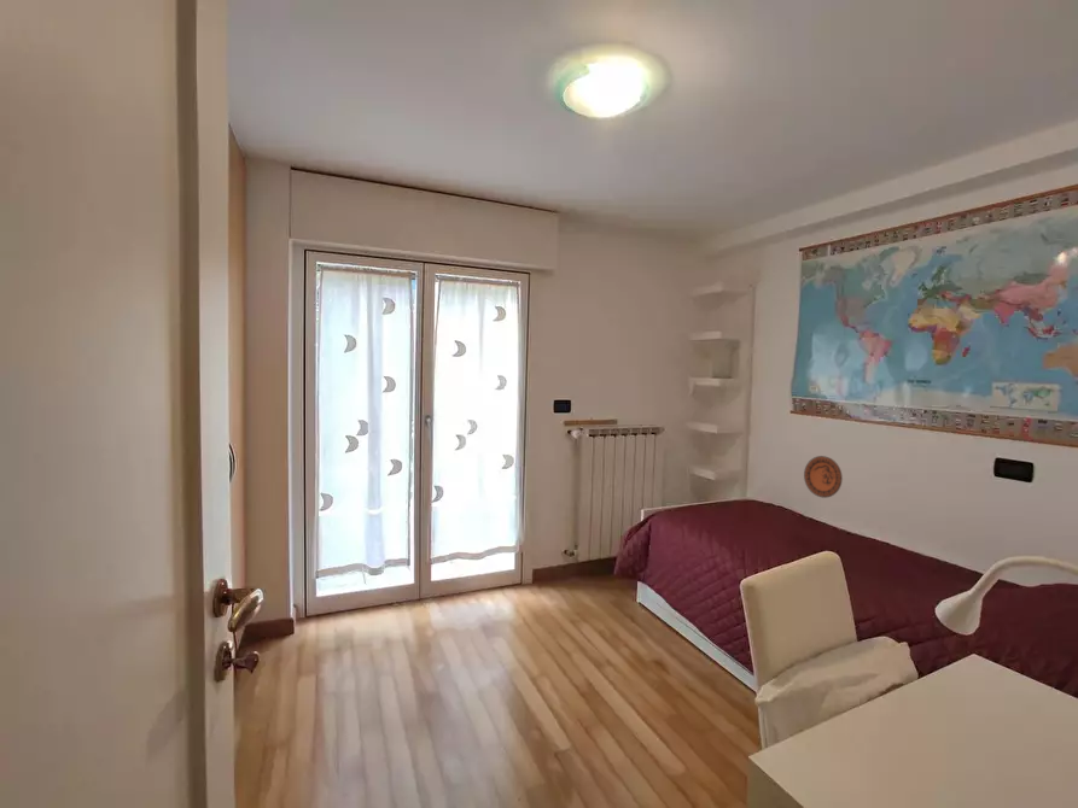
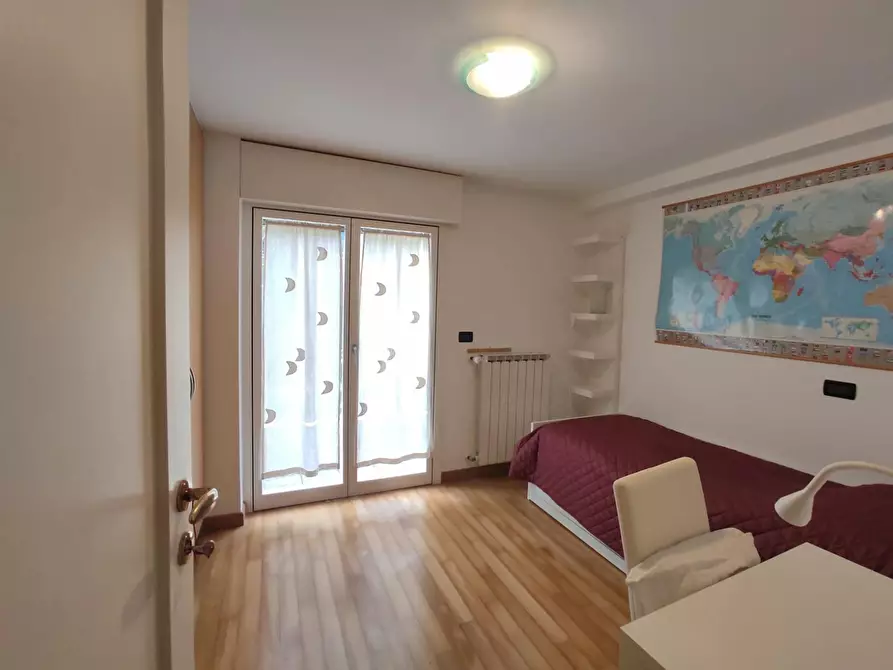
- decorative plate (822, 476)
